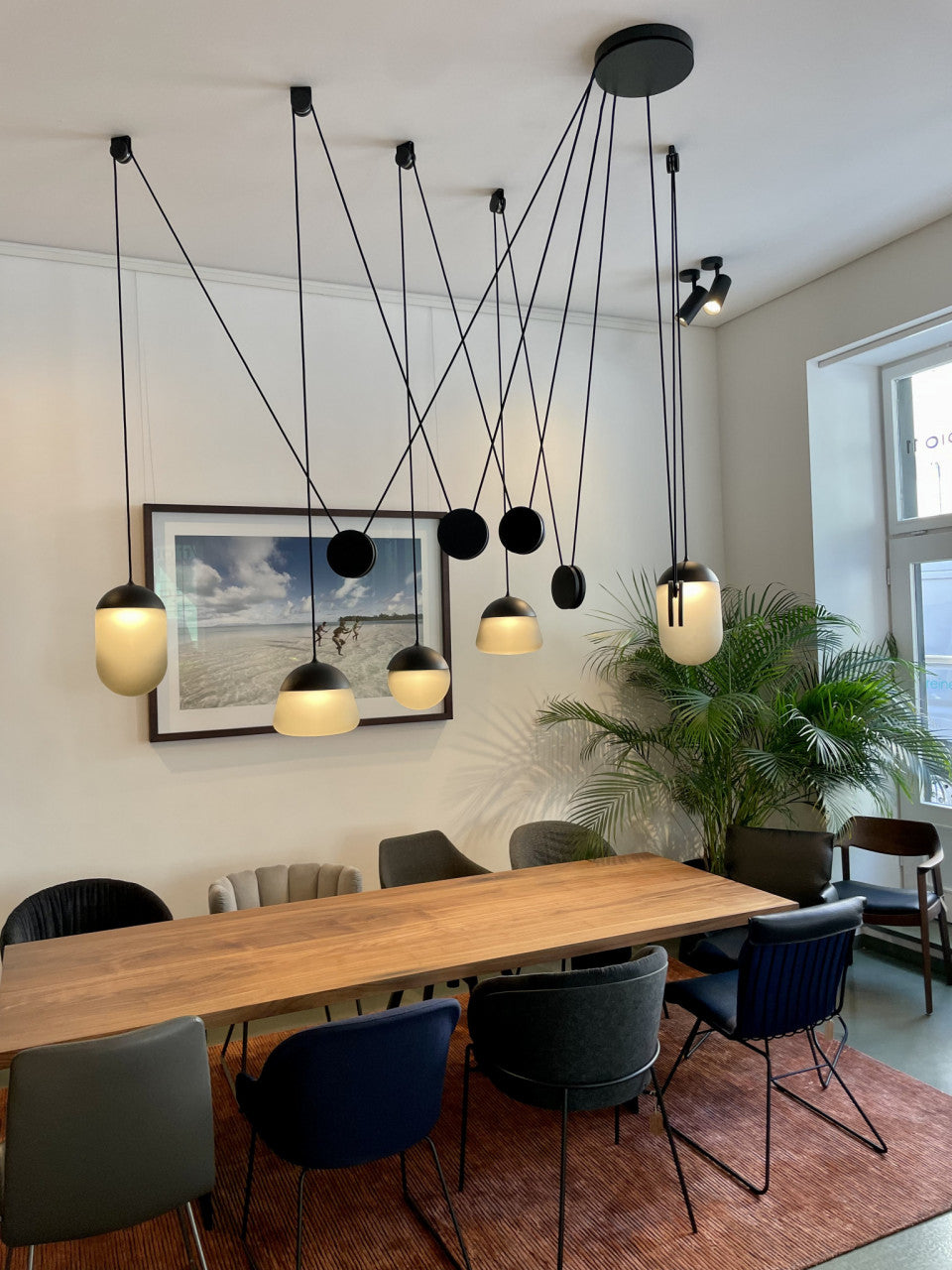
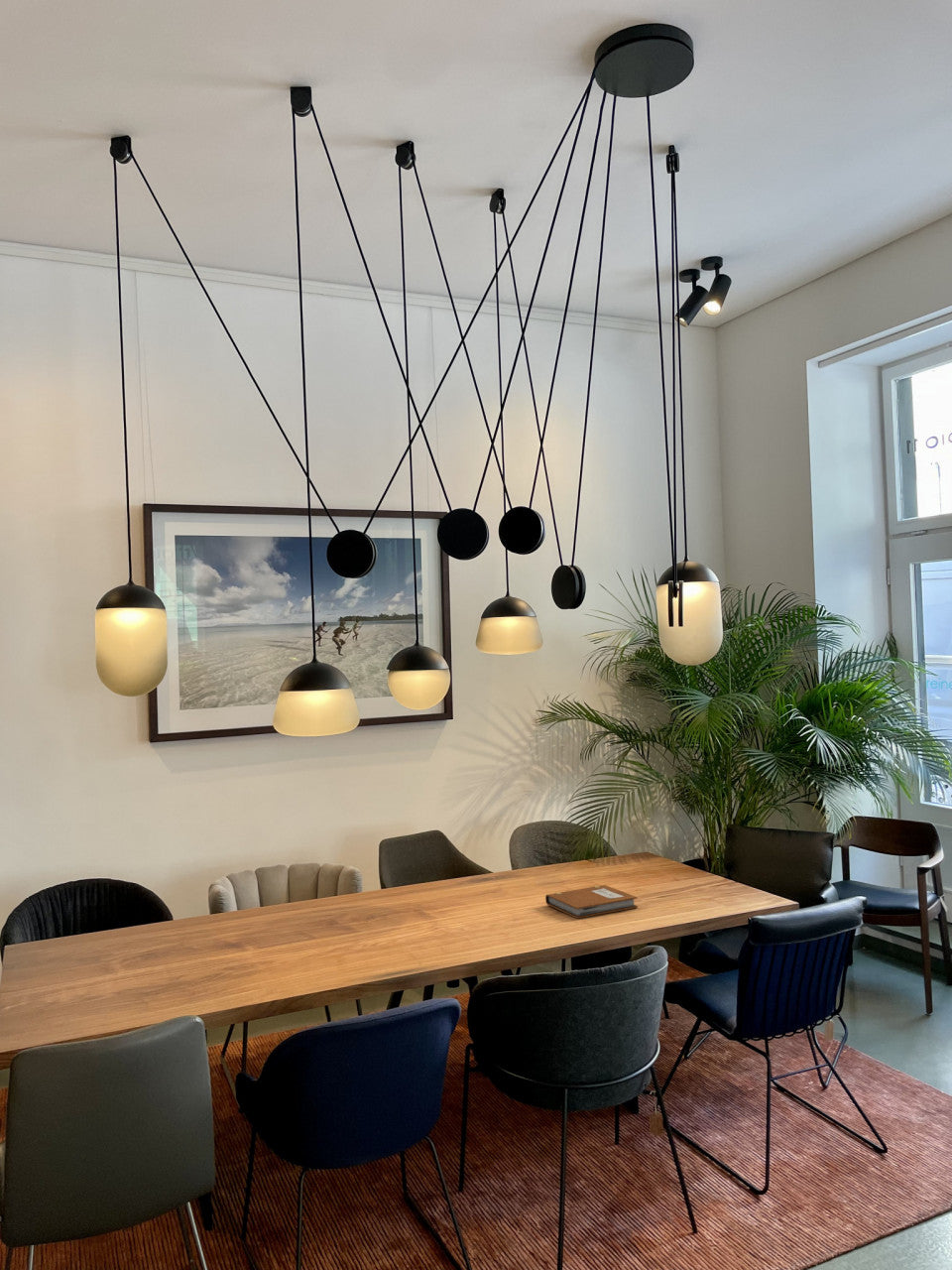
+ notebook (592, 900)
